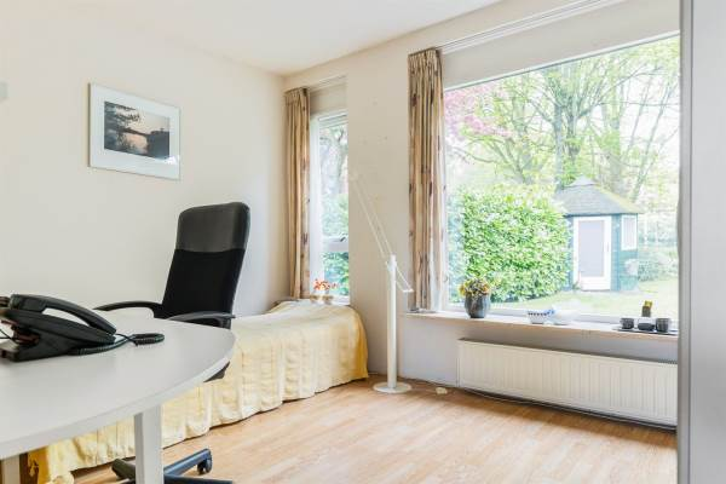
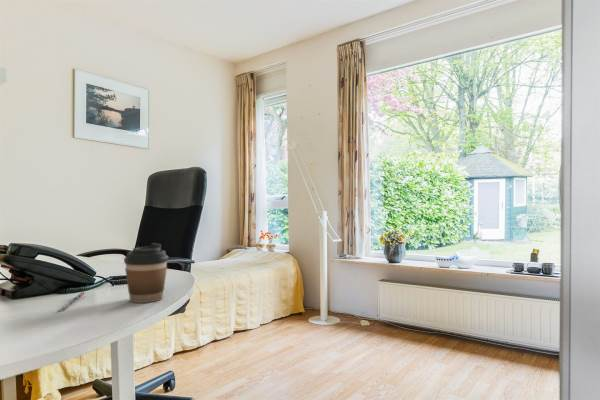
+ coffee cup (146, 271)
+ pen (72, 301)
